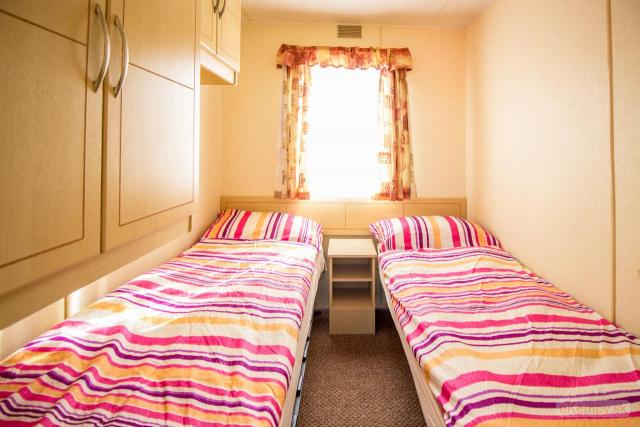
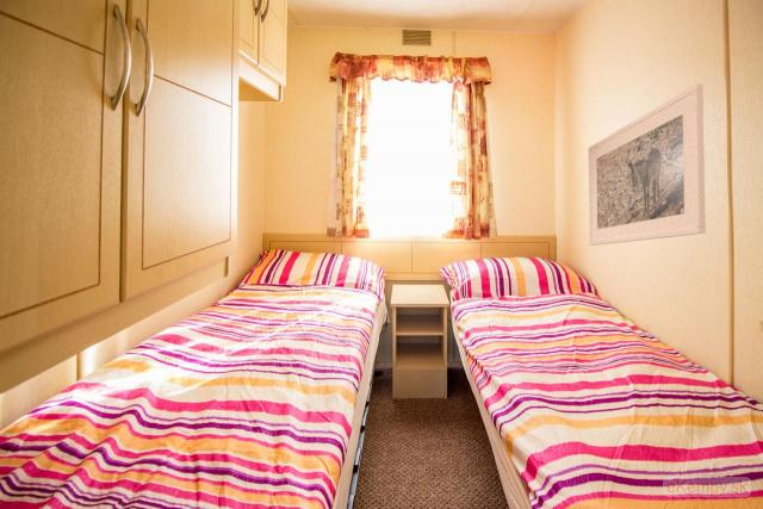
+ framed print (633, 181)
